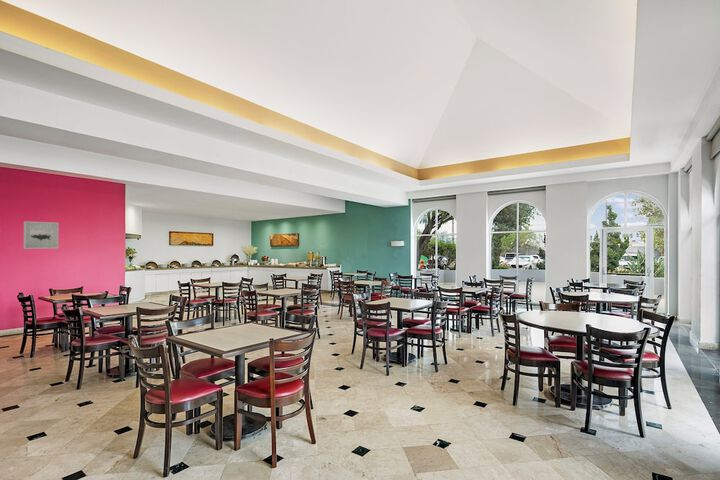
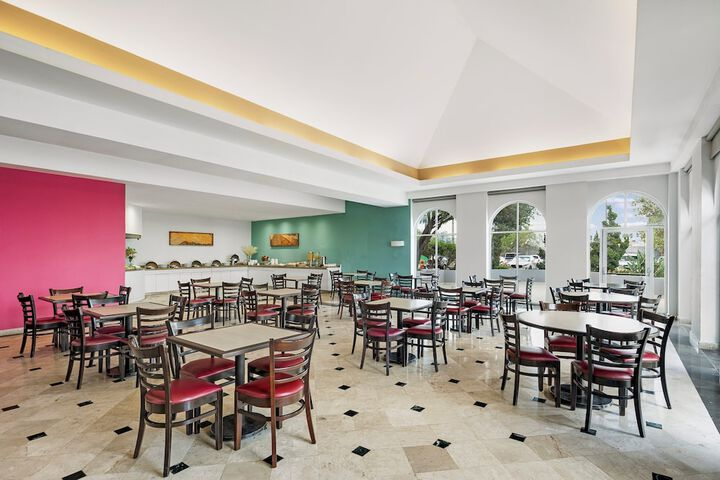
- wall art (41, 235)
